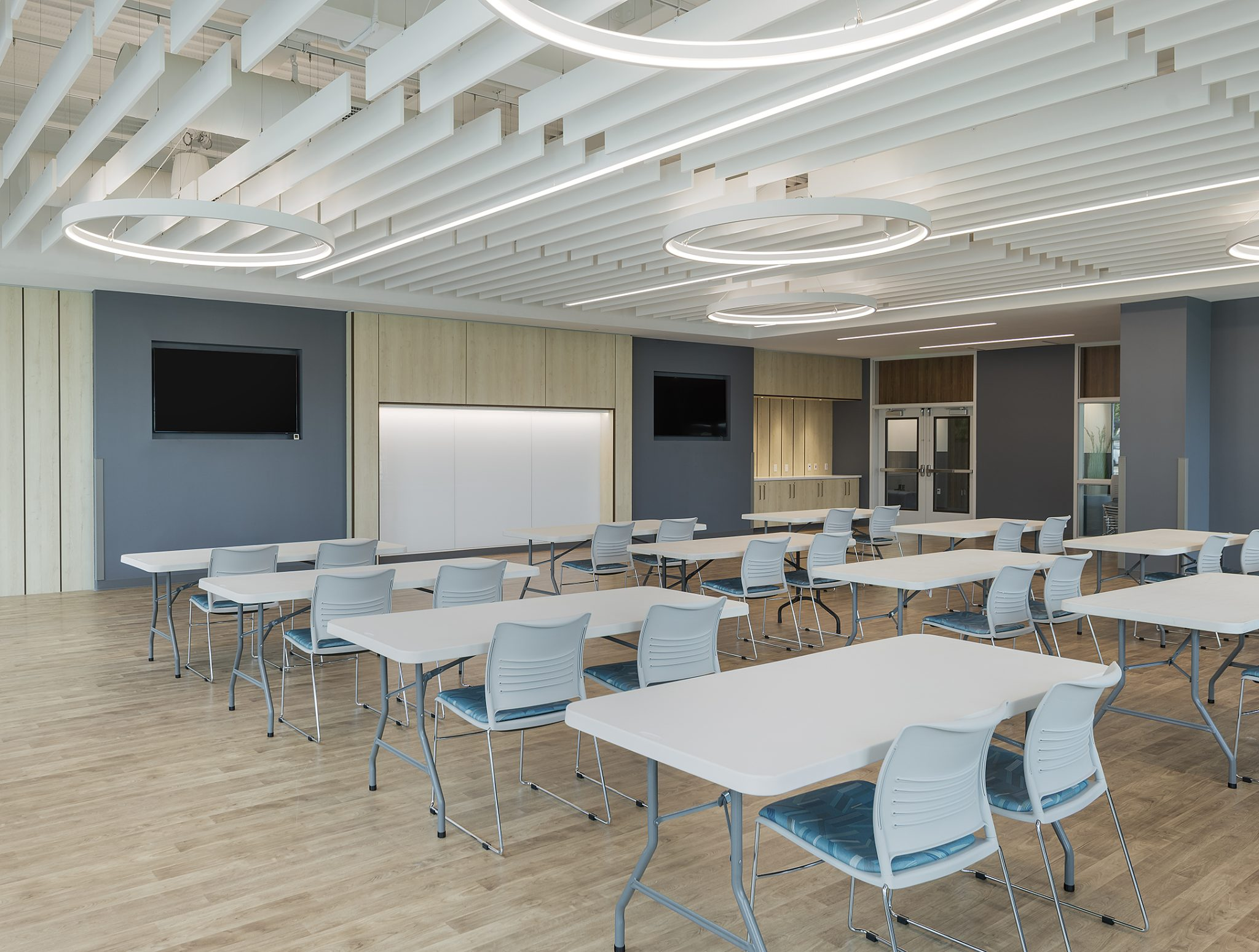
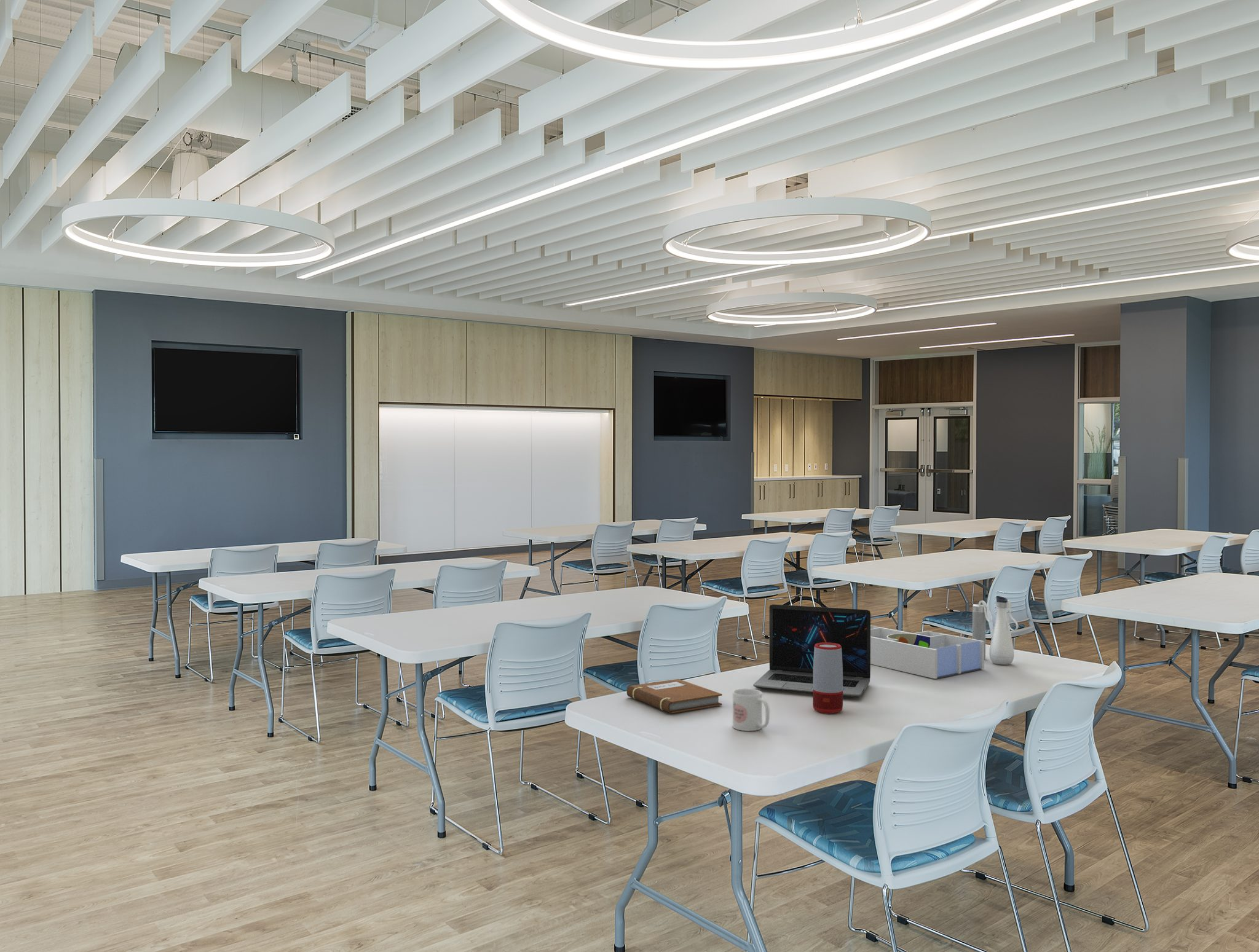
+ speaker (827, 677)
+ laptop (812, 649)
+ notebook (672, 694)
+ desk organizer (903, 648)
+ mug (752, 710)
+ water bottle (995, 629)
